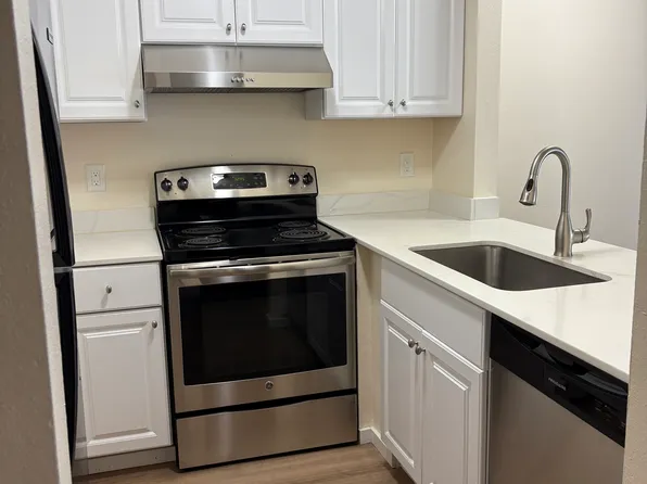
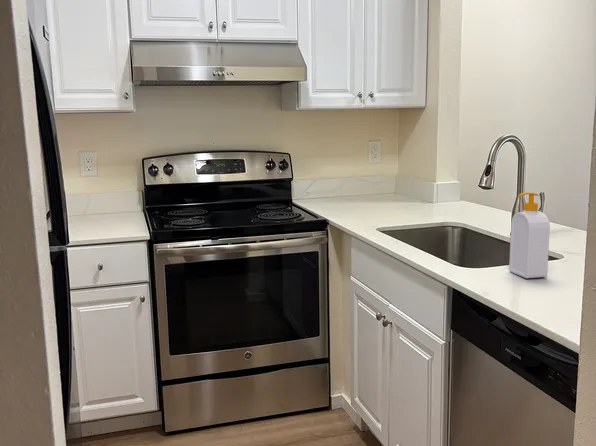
+ soap bottle (528, 233)
